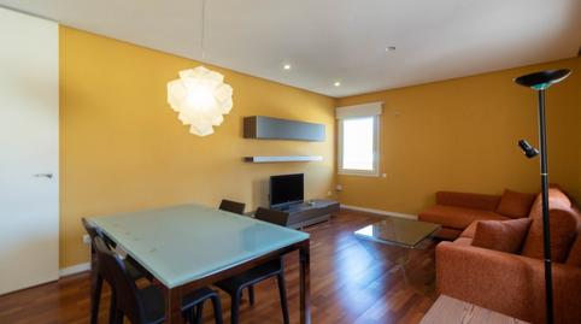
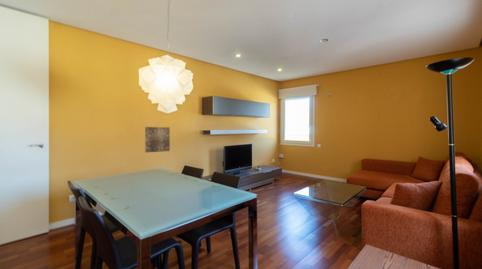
+ wall art (157, 139)
